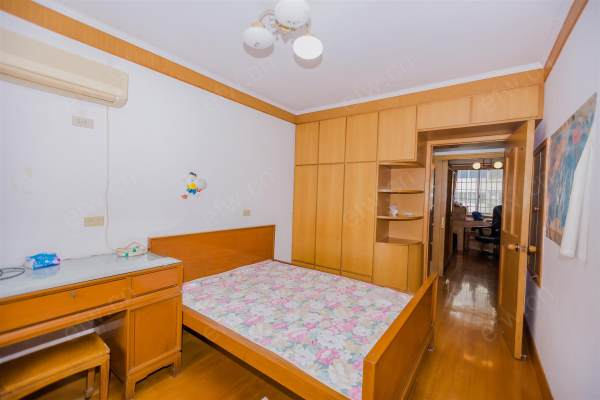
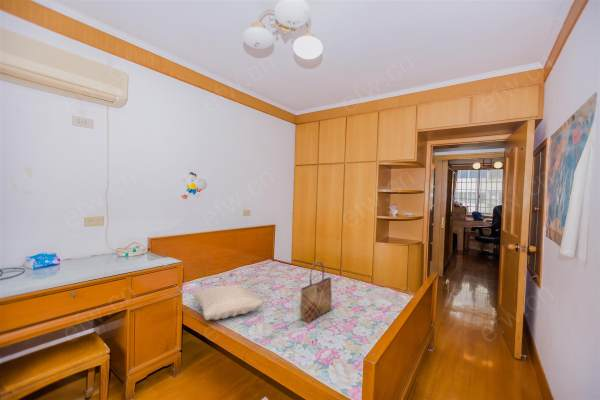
+ pillow (226, 300)
+ tote bag (317, 288)
